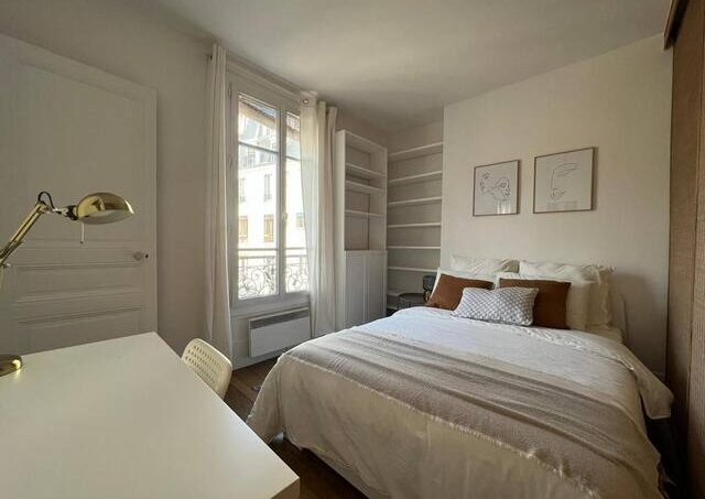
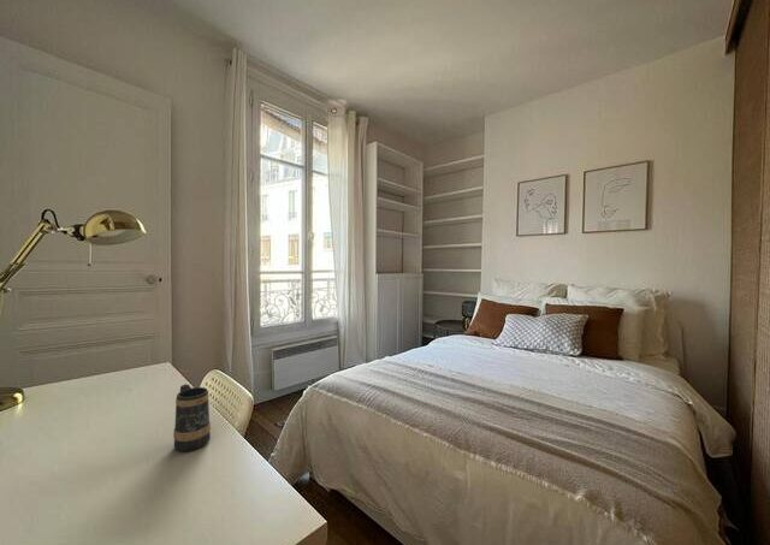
+ mug (190, 414)
